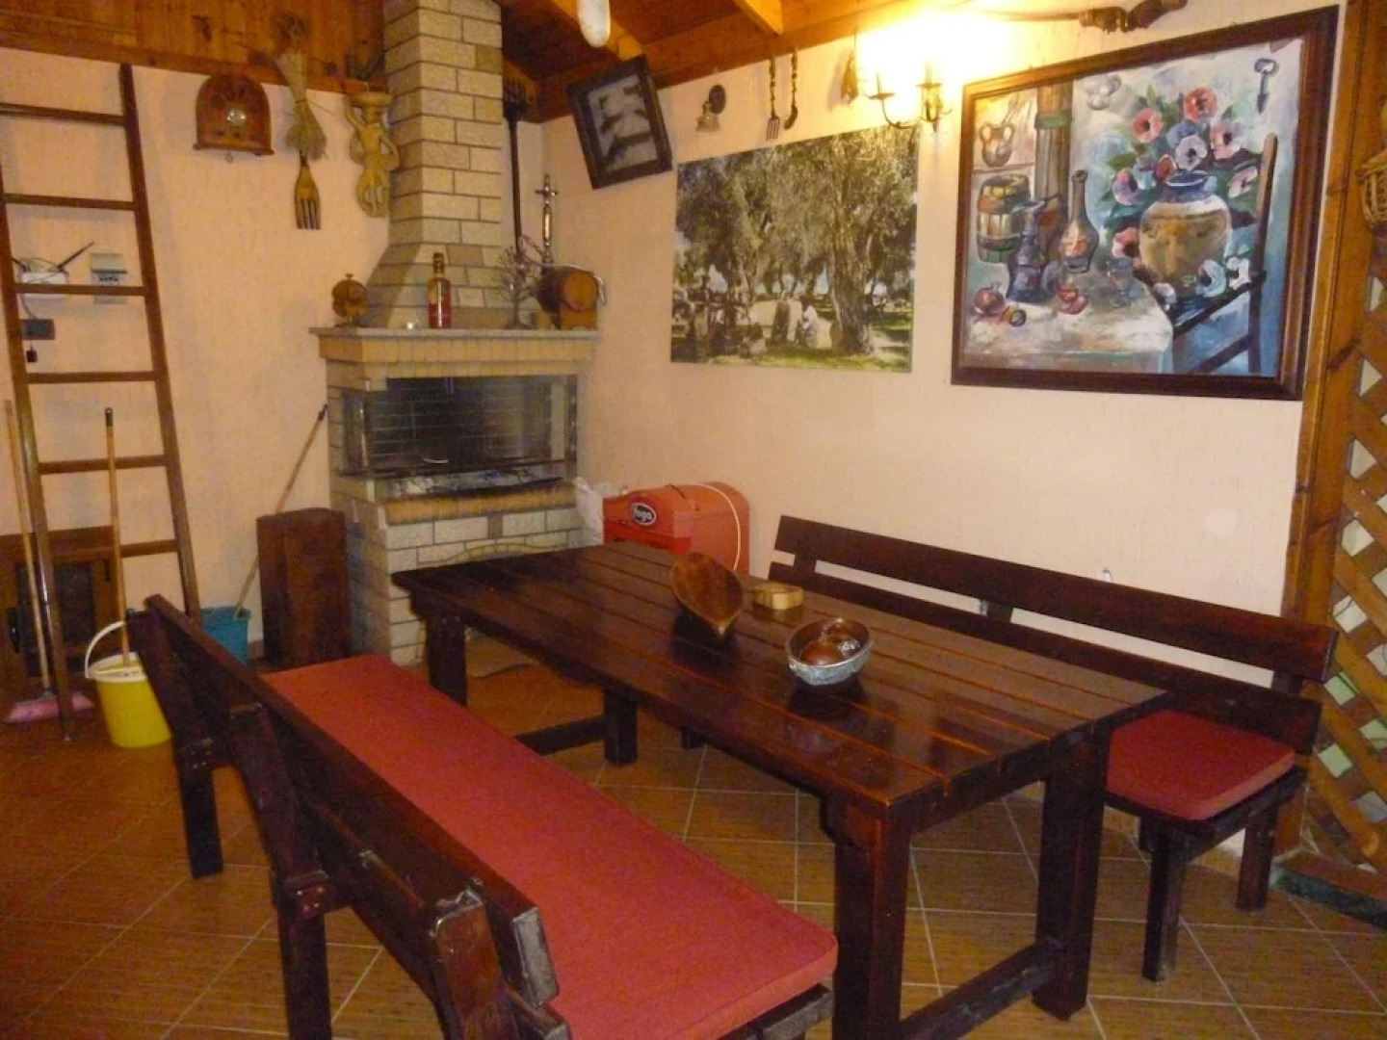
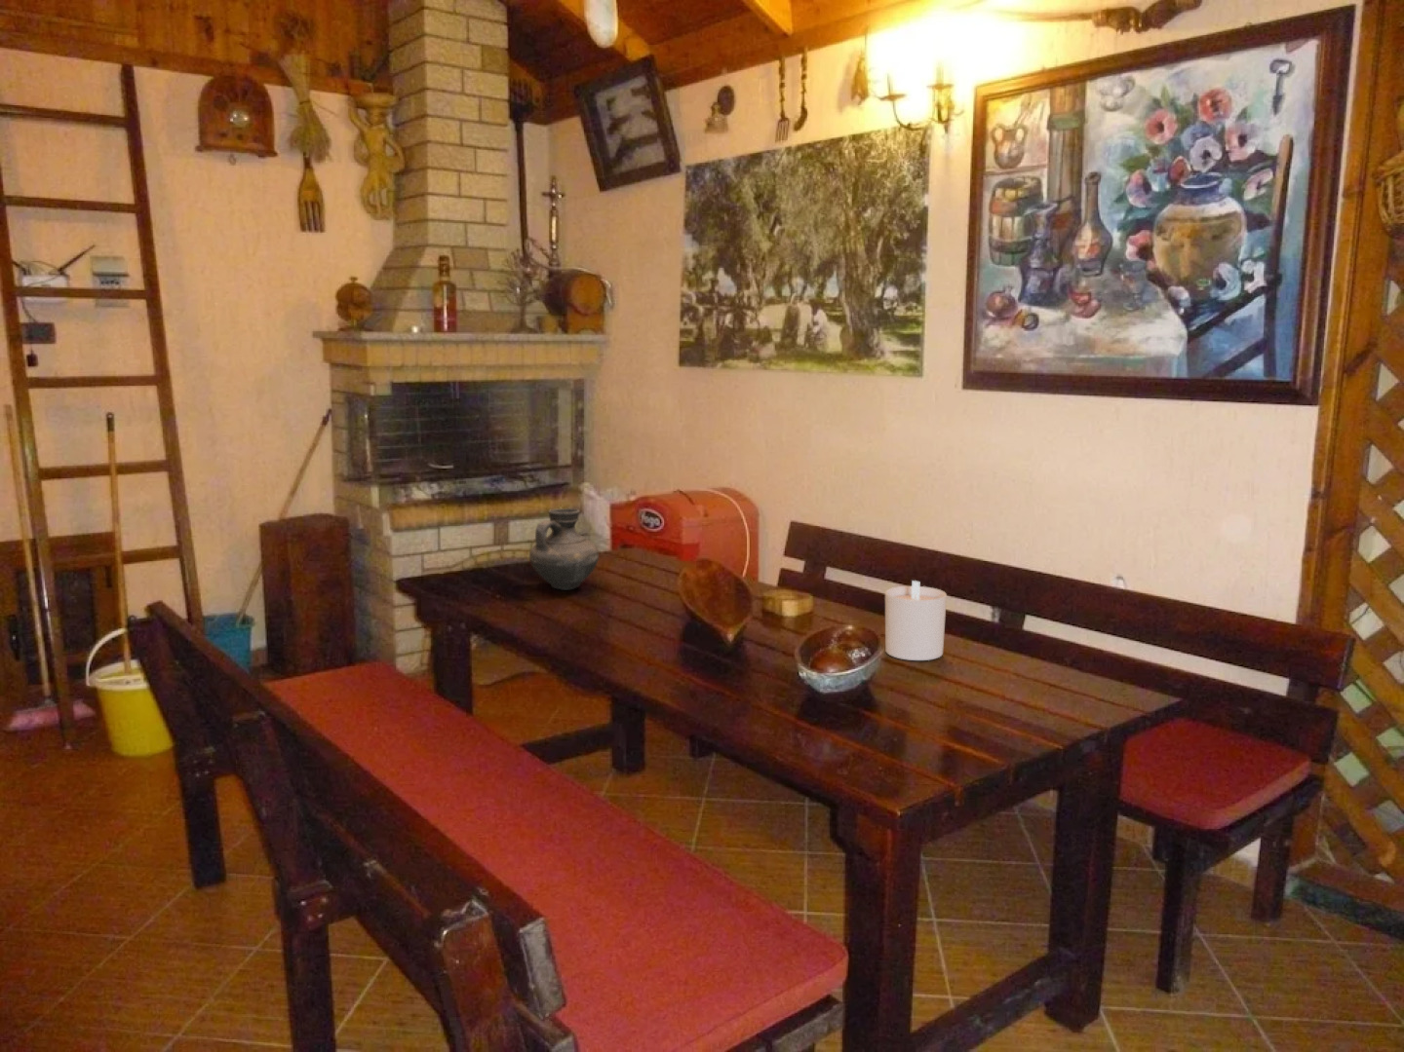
+ candle (914, 617)
+ ceramic pitcher (564, 548)
